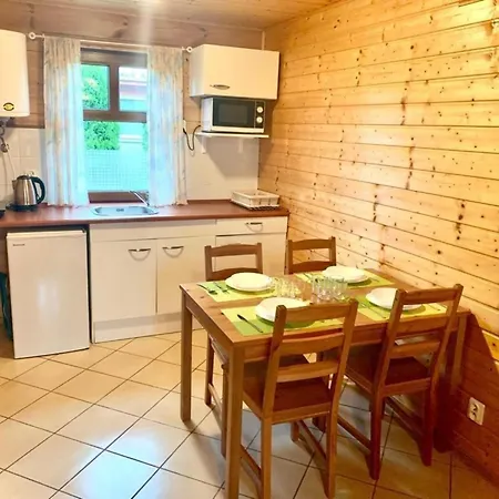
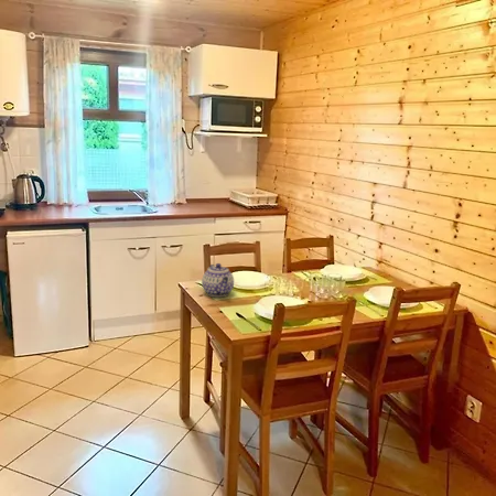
+ teapot (217, 278)
